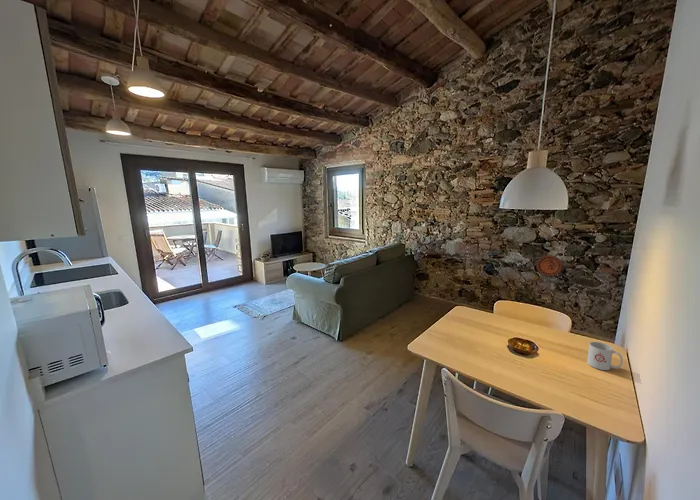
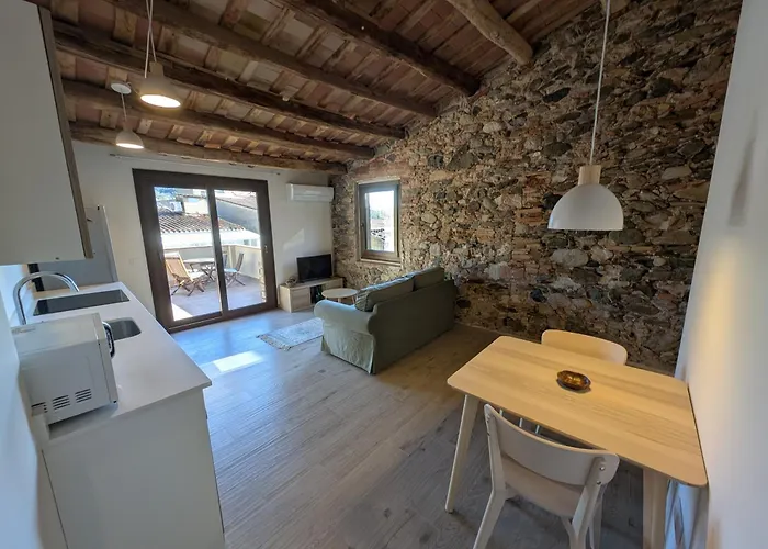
- mug (604, 357)
- decorative plate (549, 265)
